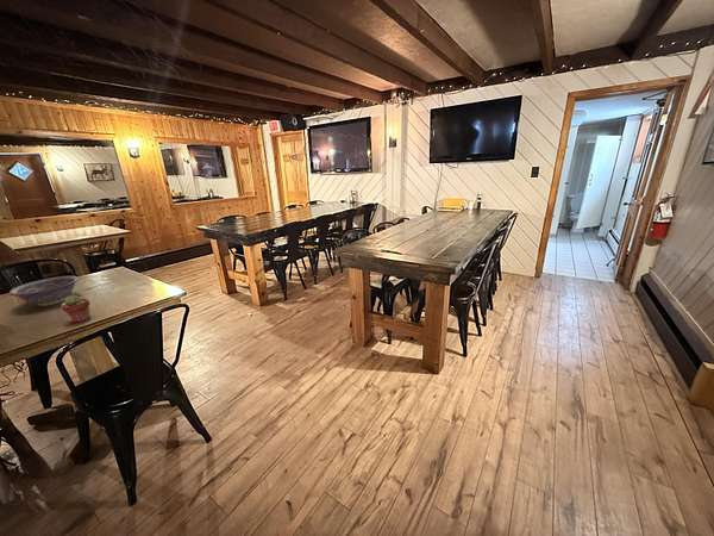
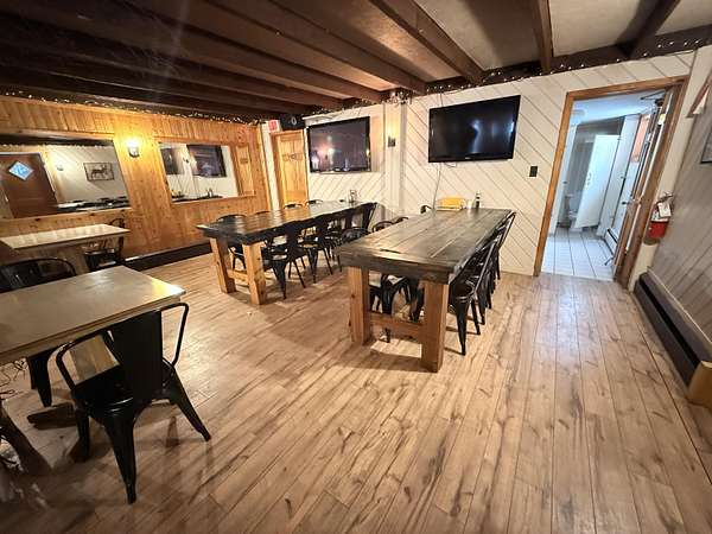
- potted succulent (76, 307)
- decorative bowl (49, 293)
